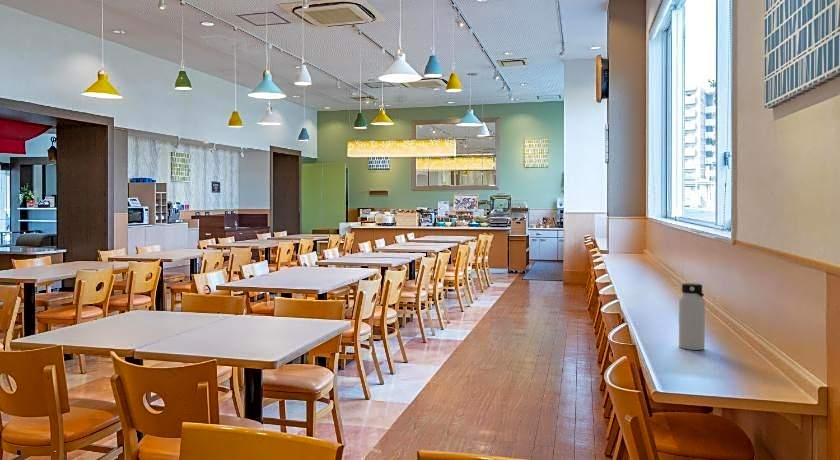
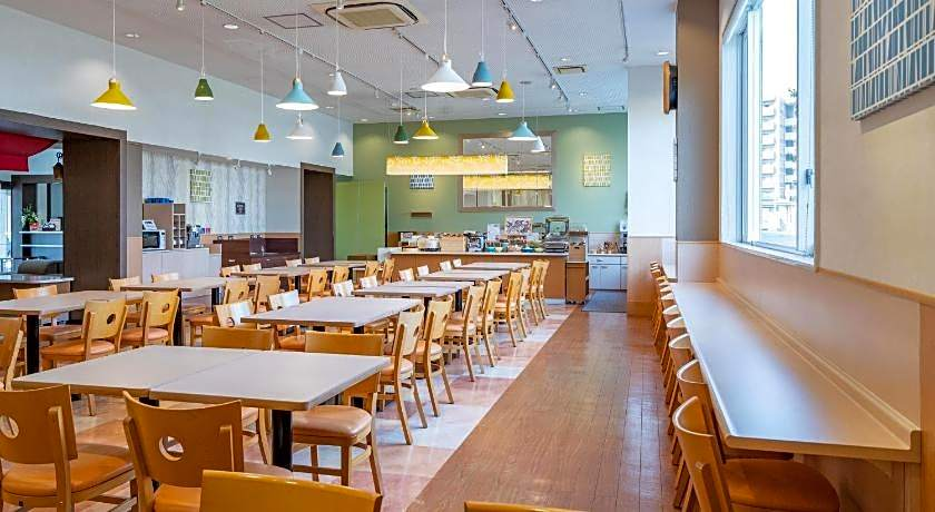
- water bottle (691, 315)
